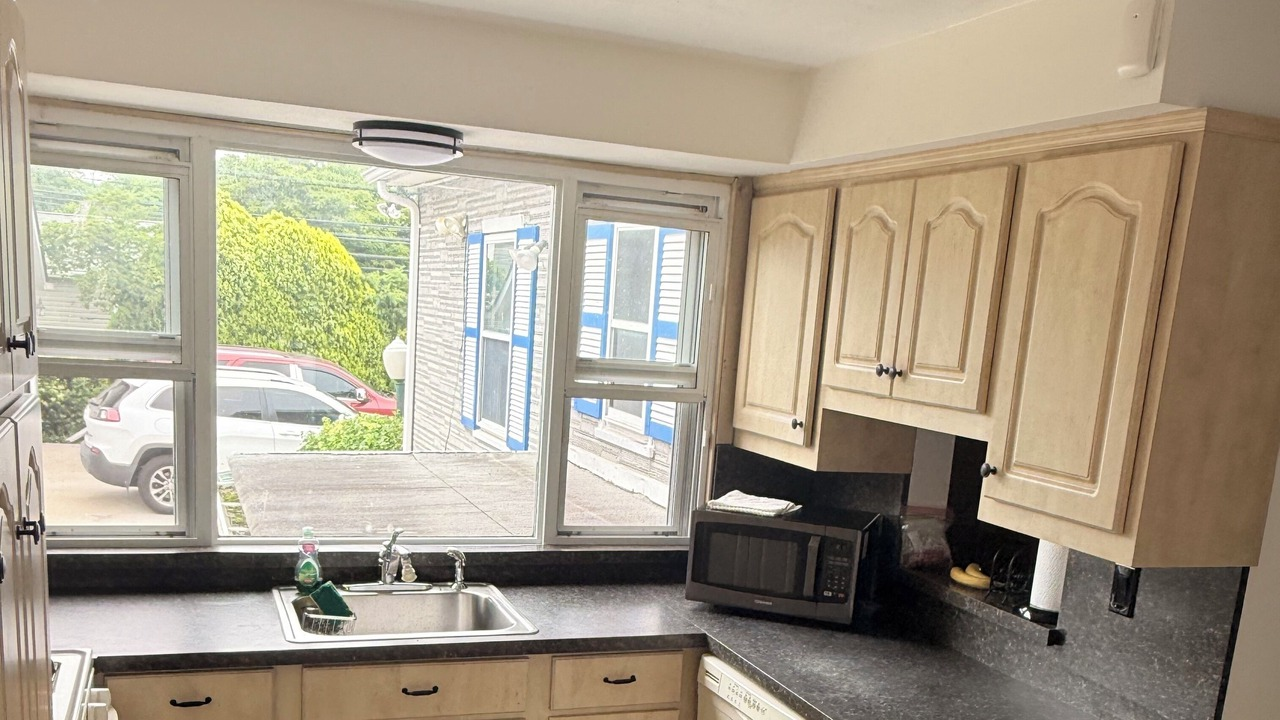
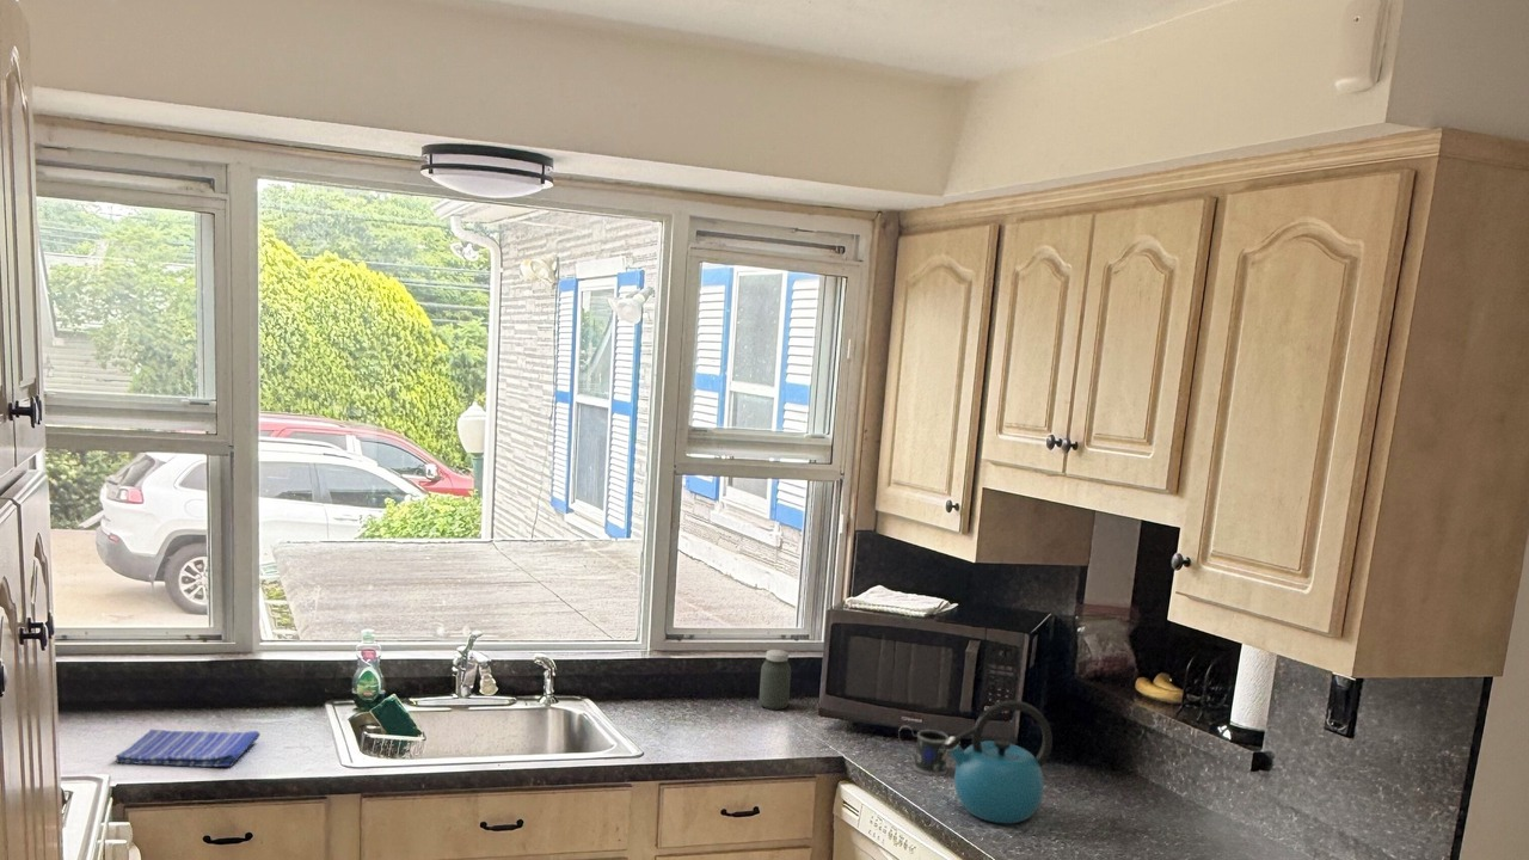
+ kettle (995, 755)
+ dish towel (190, 745)
+ jar (775, 678)
+ mug (922, 748)
